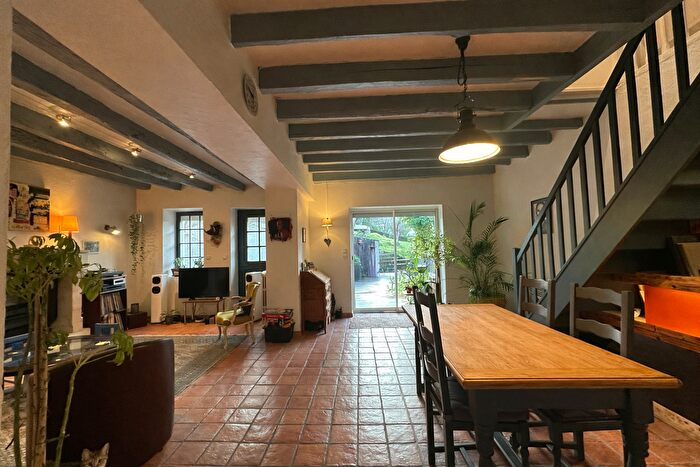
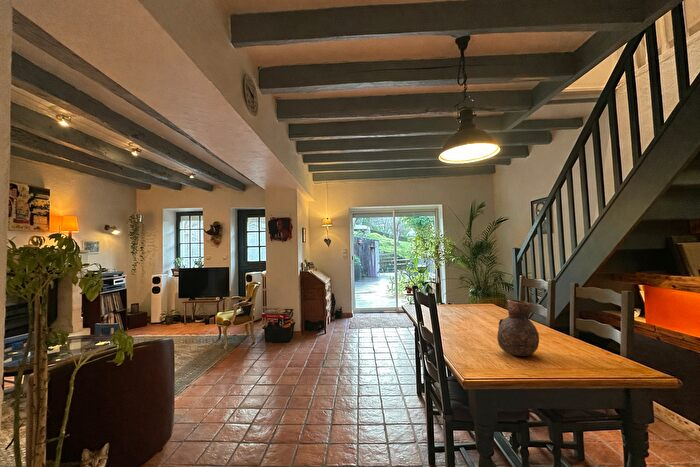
+ vase (516, 327)
